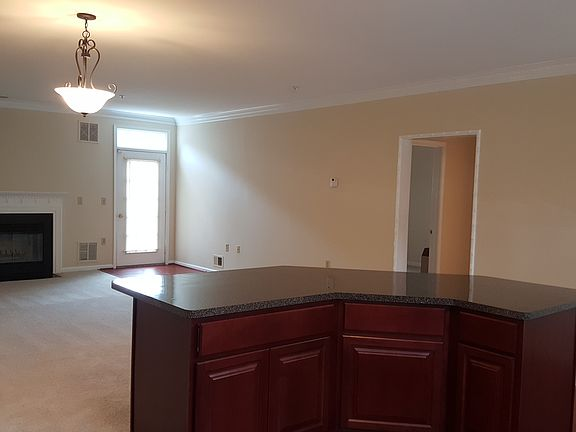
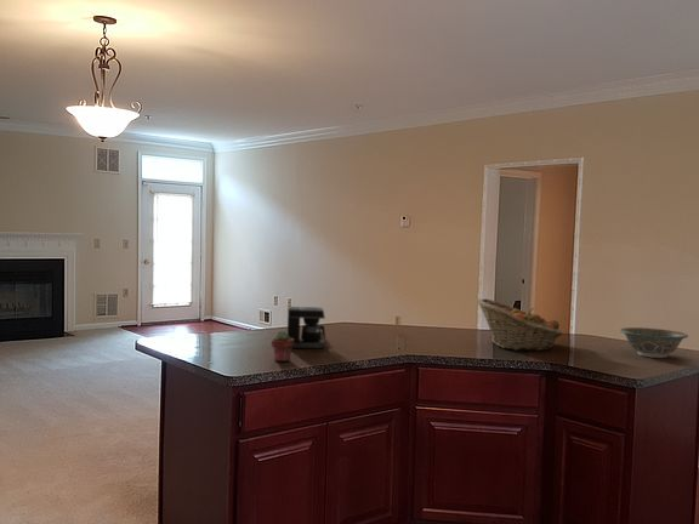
+ potted succulent (282, 344)
+ fruit basket (518, 323)
+ coffee maker (305, 323)
+ bowl (652, 343)
